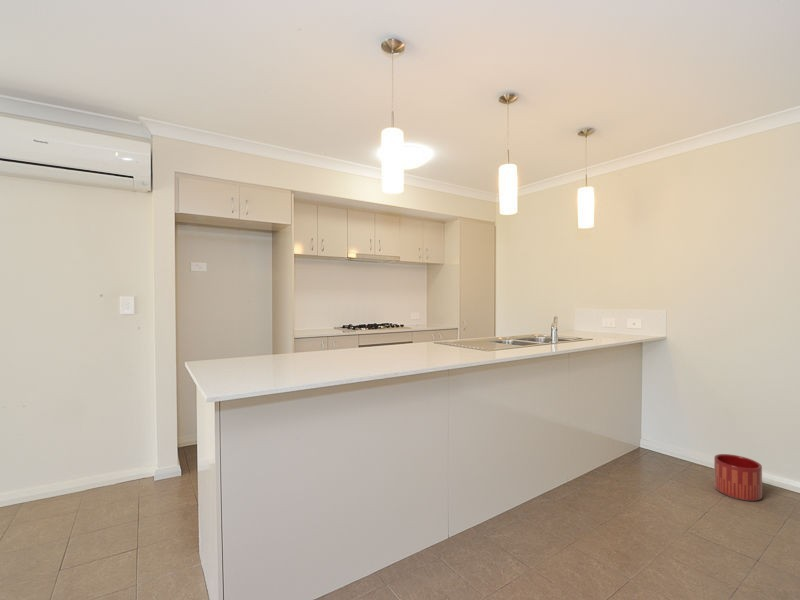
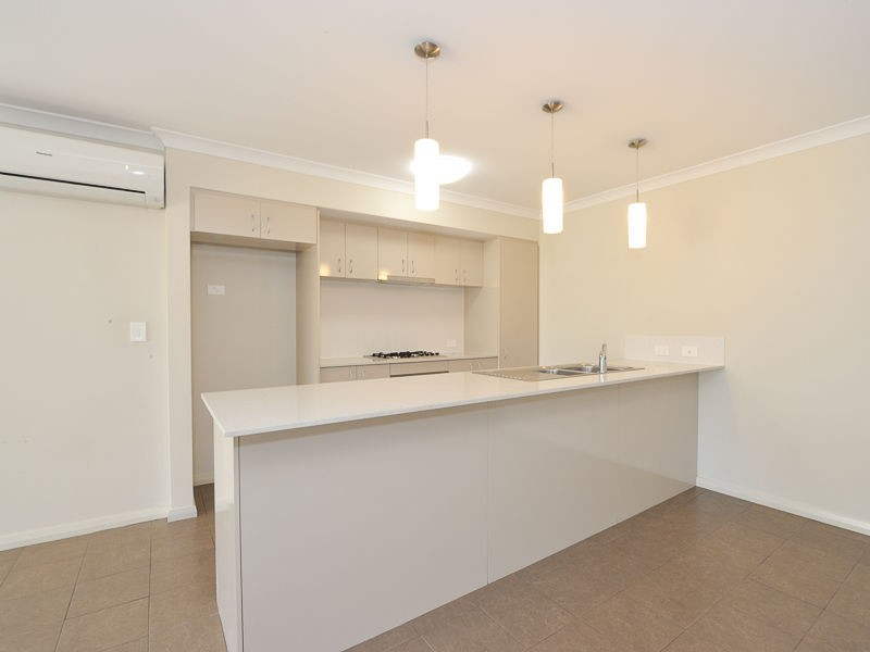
- planter (737, 476)
